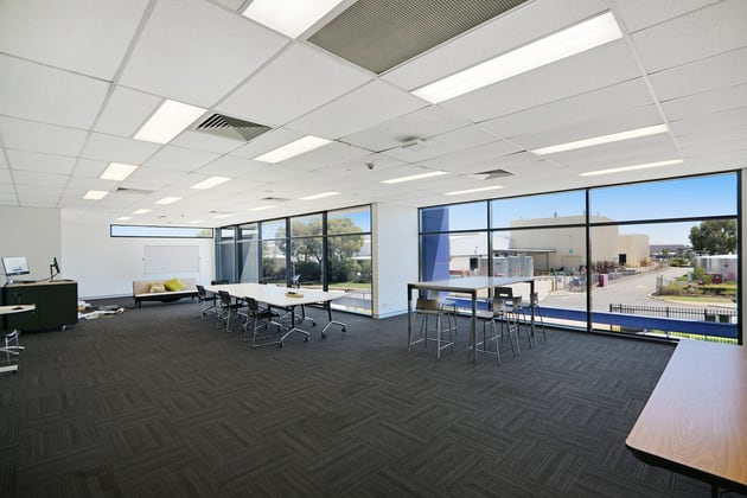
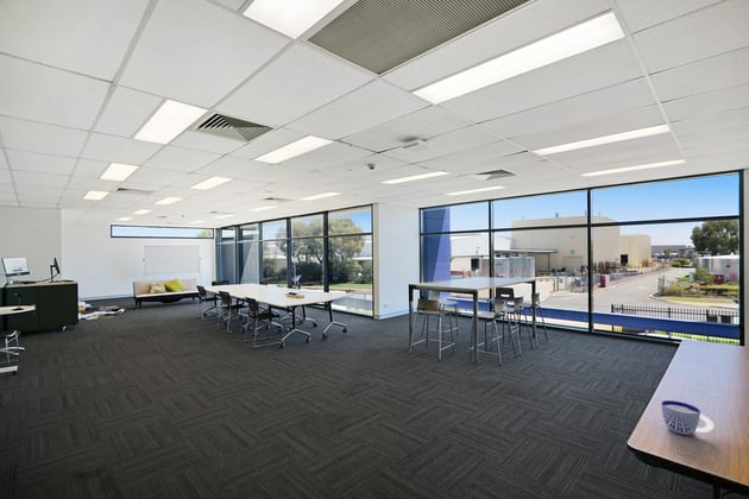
+ cup (686, 419)
